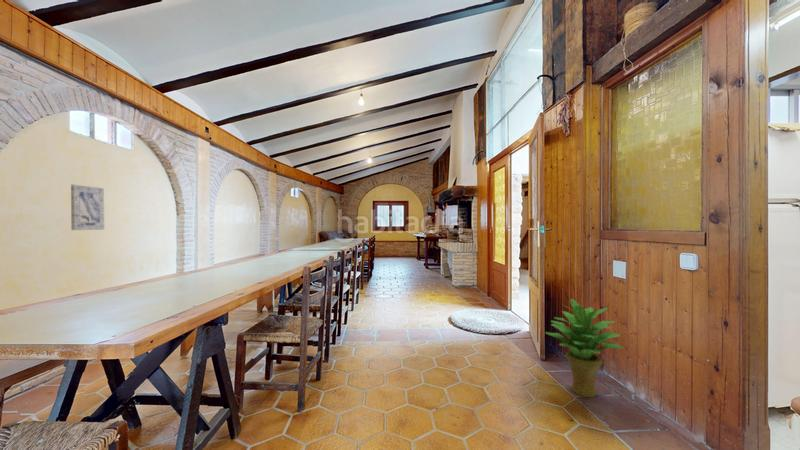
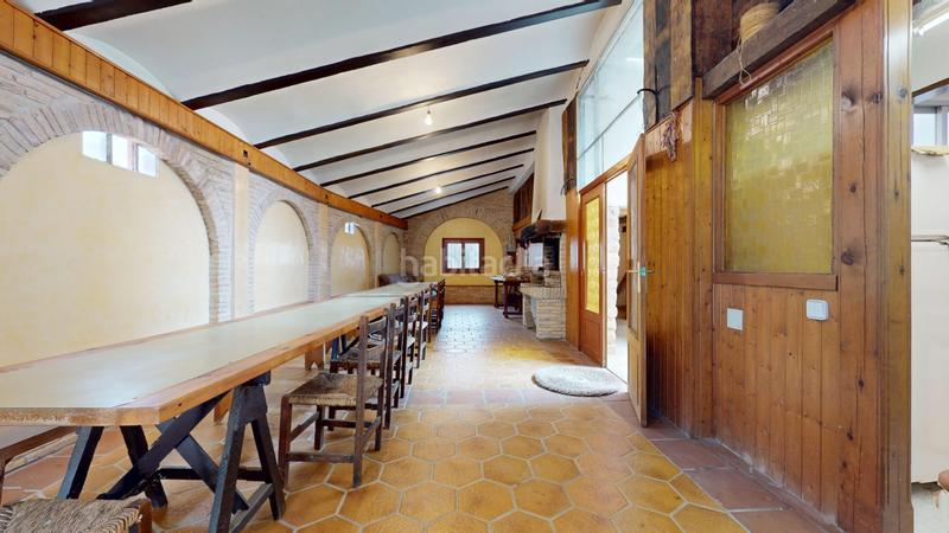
- wall art (88, 208)
- potted plant (584, 347)
